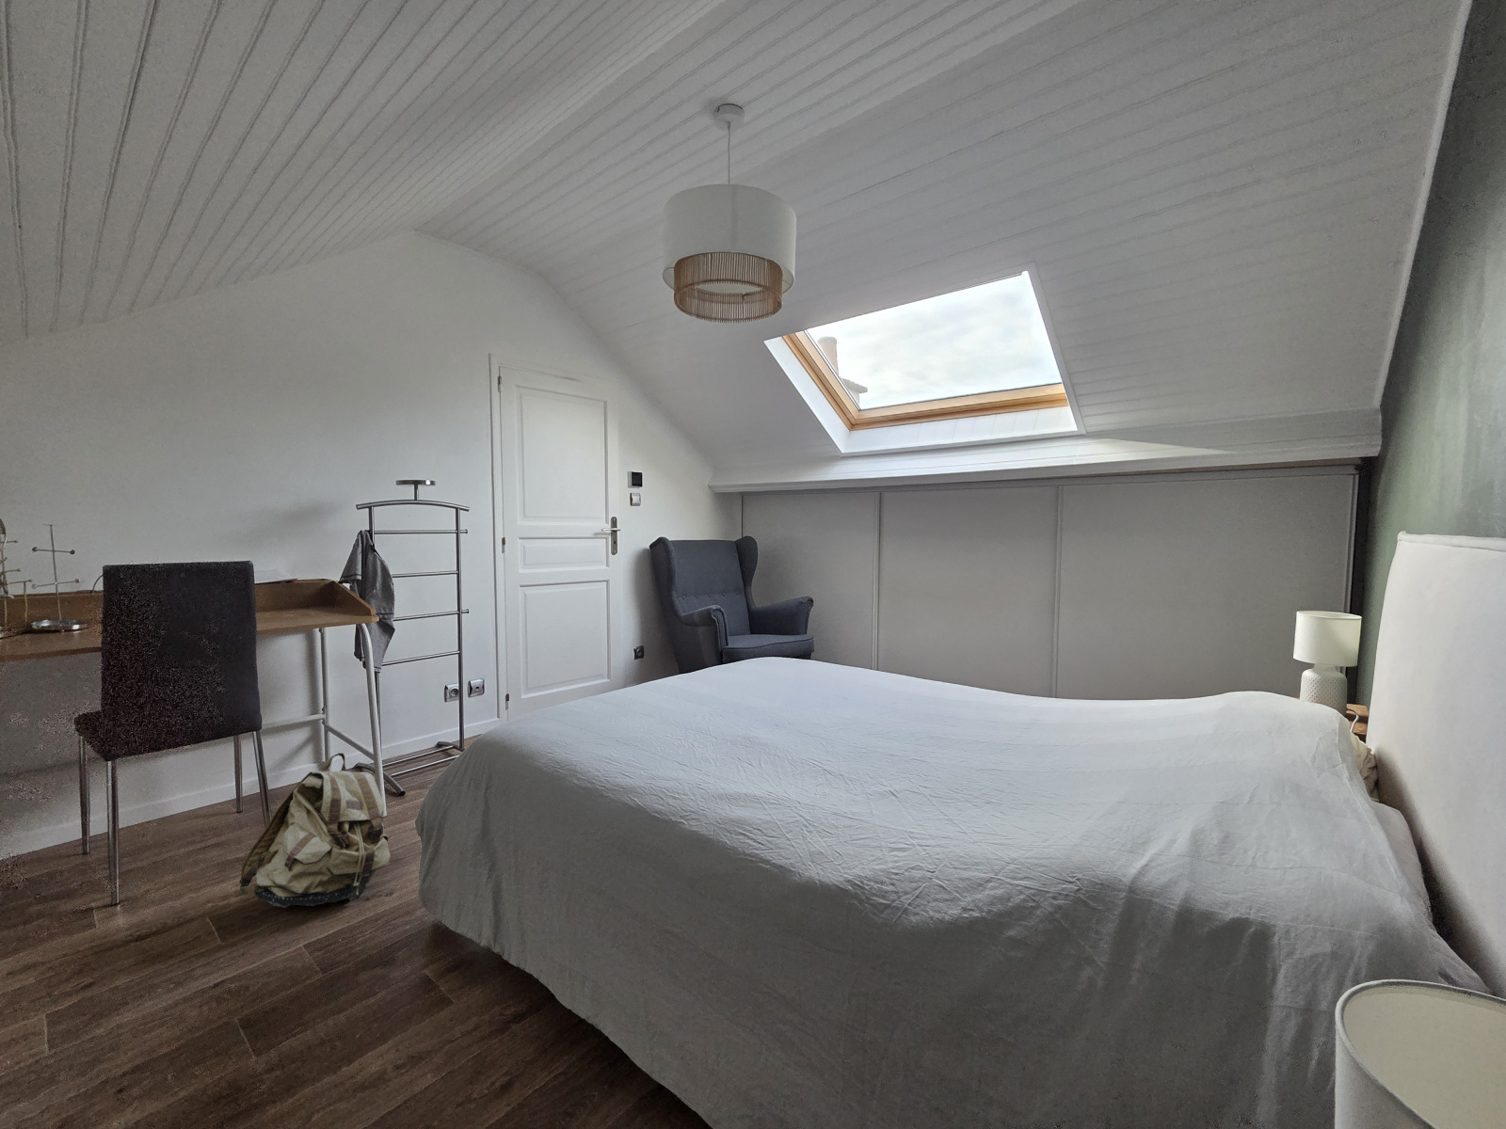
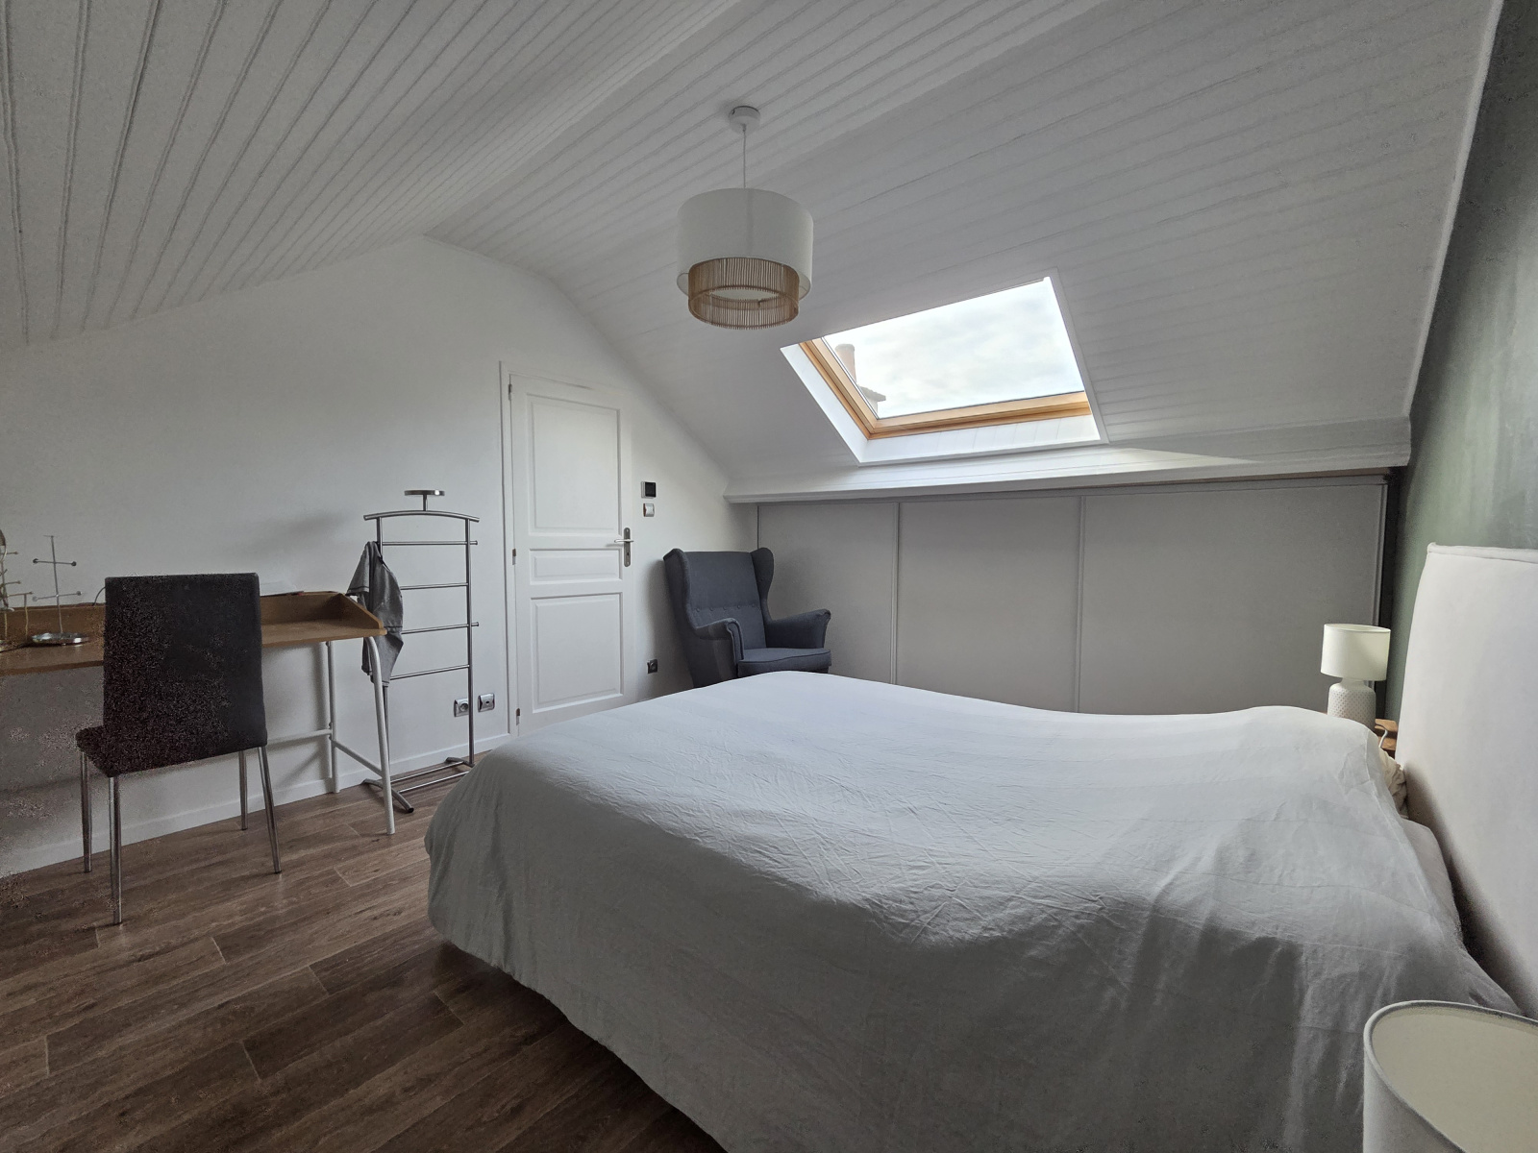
- backpack (315, 831)
